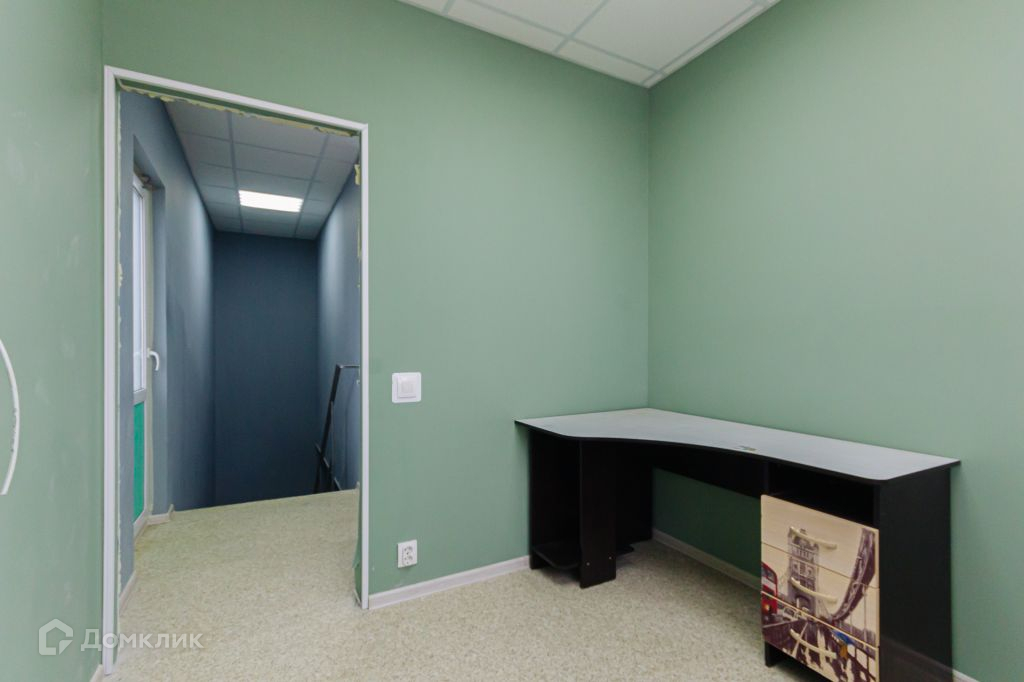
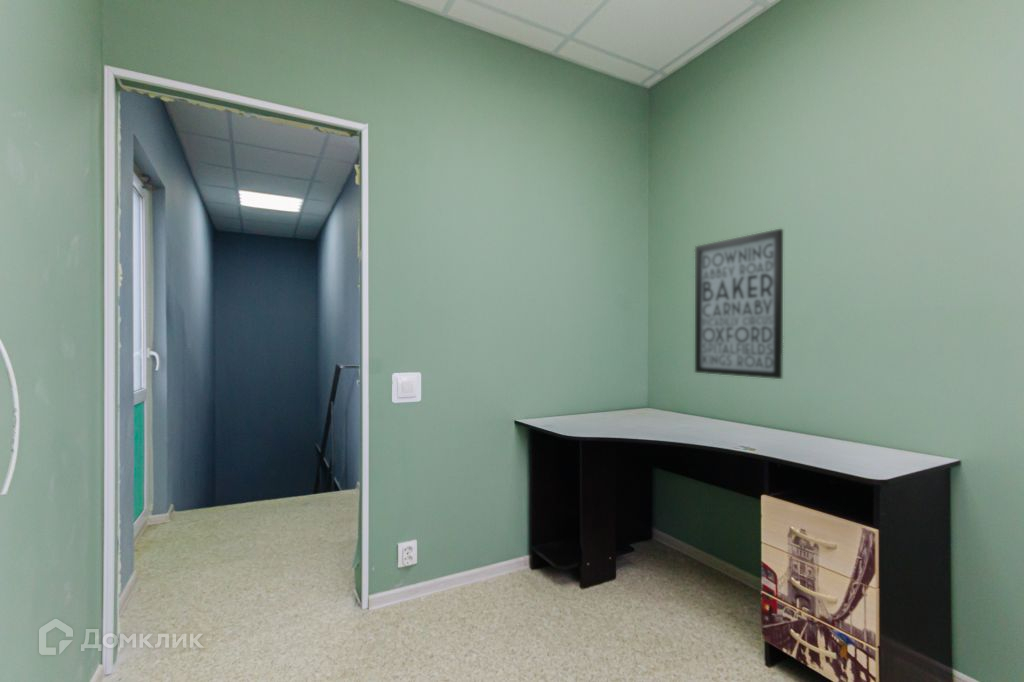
+ wall art (735, 306)
